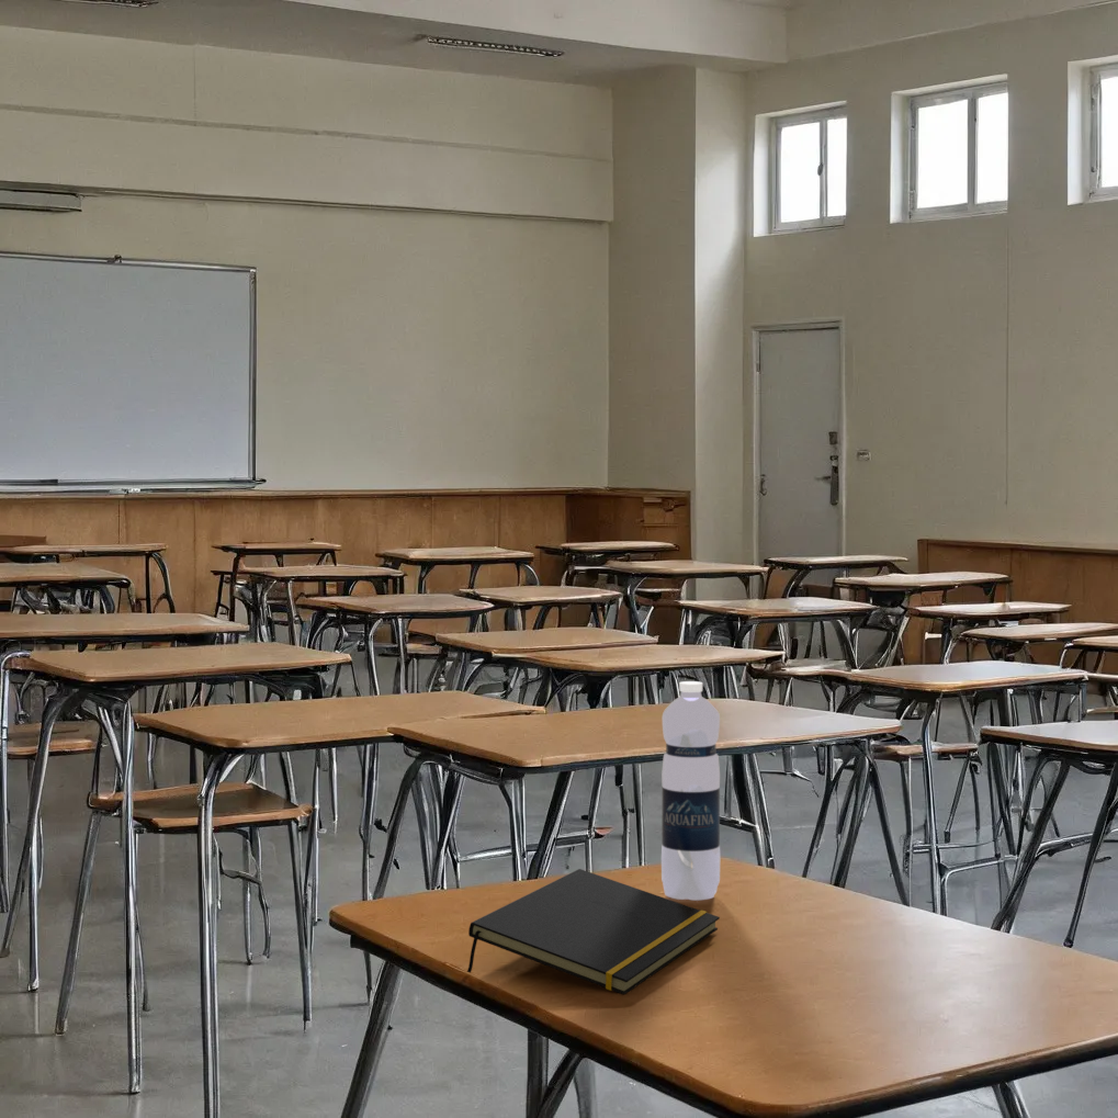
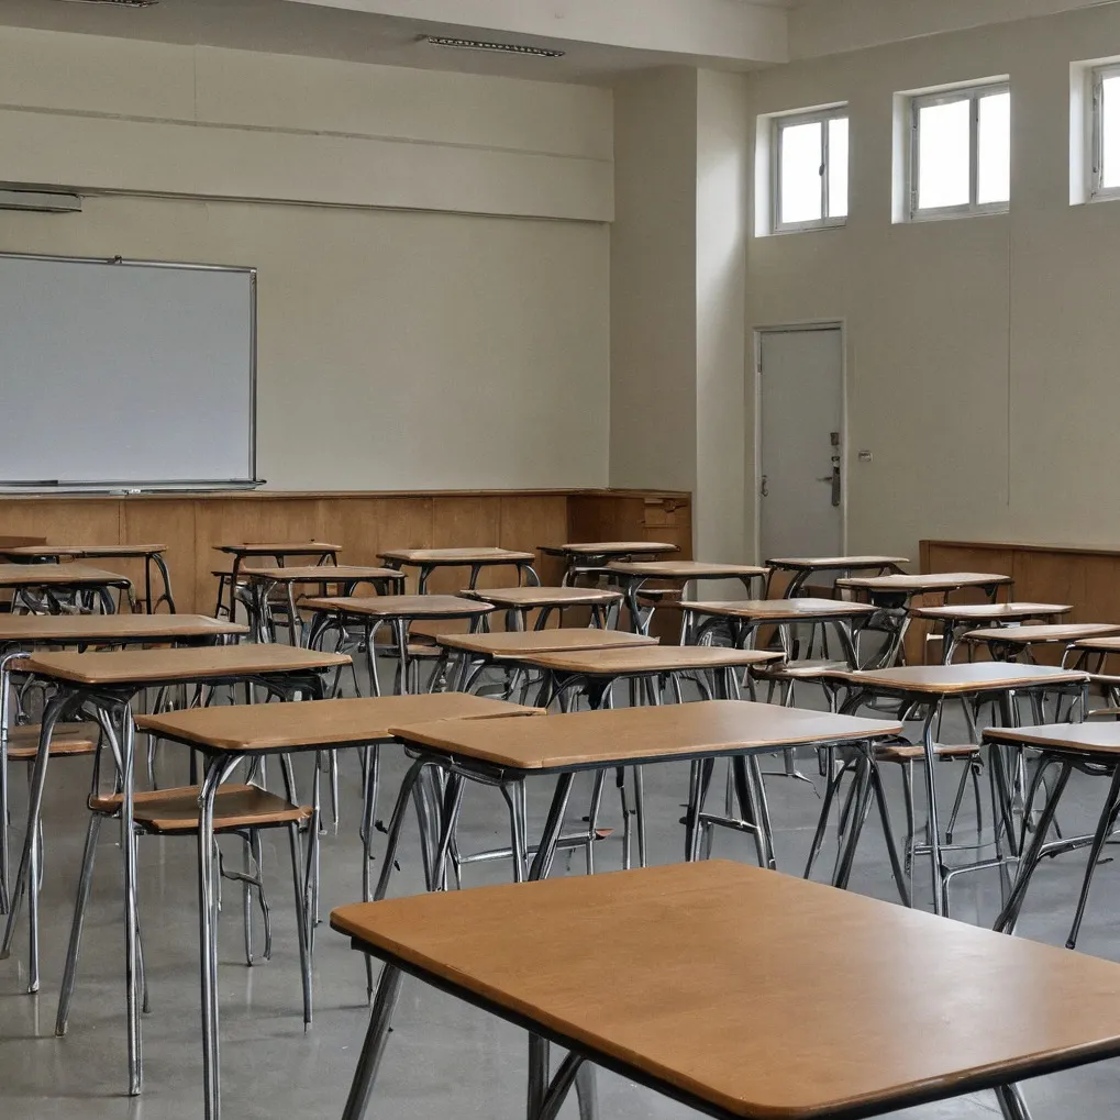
- notepad (599, 926)
- water bottle (690, 789)
